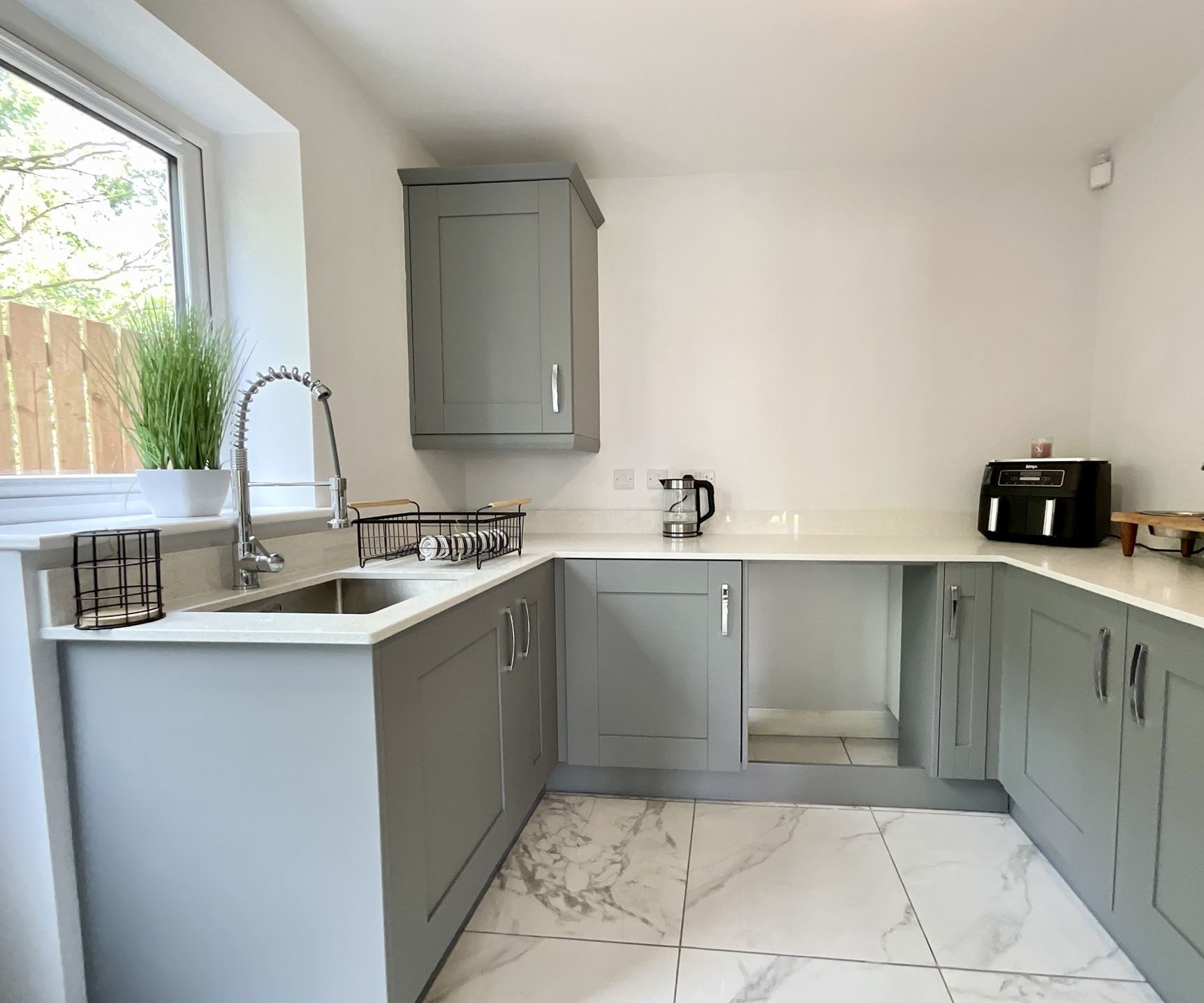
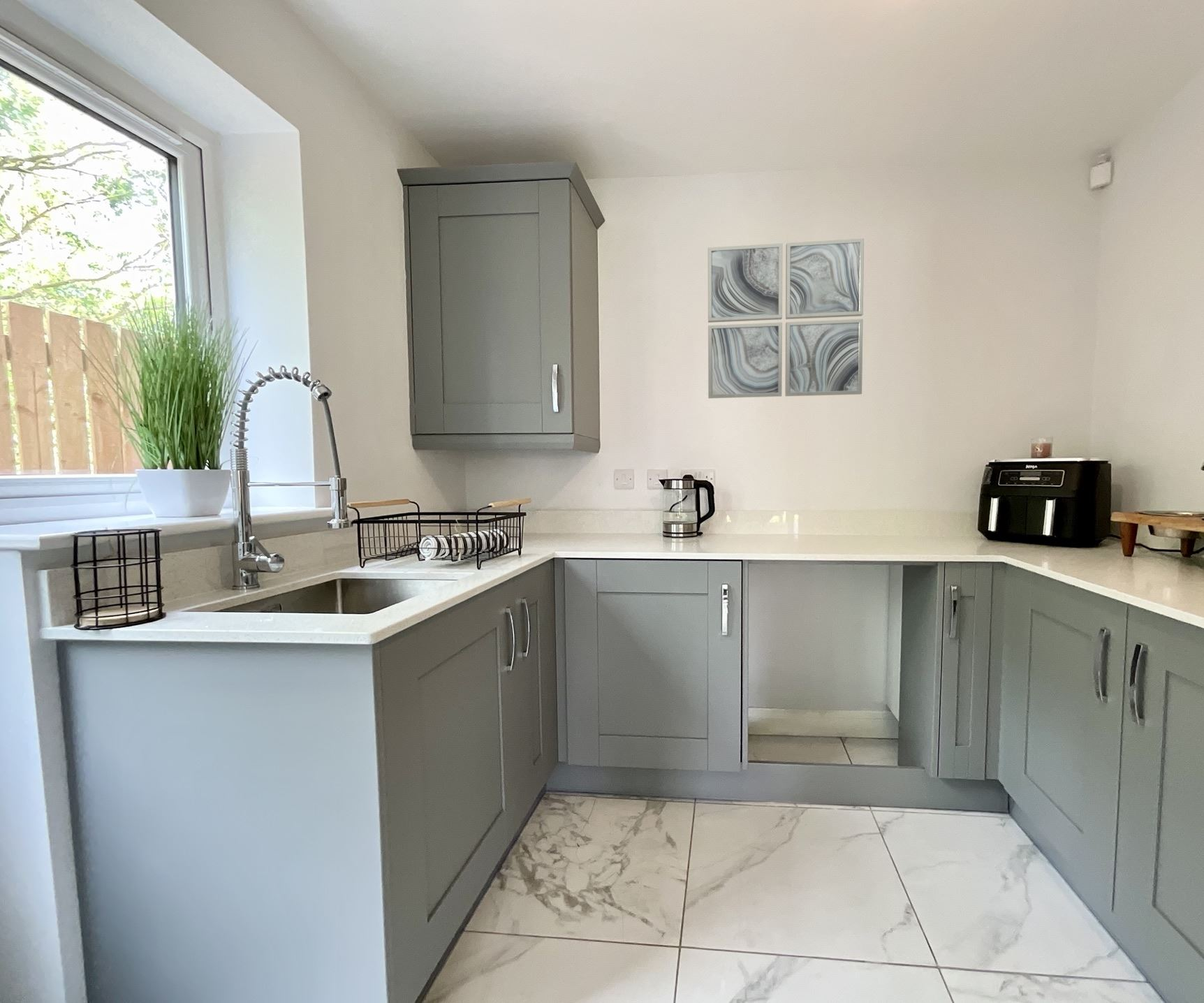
+ wall art (786, 319)
